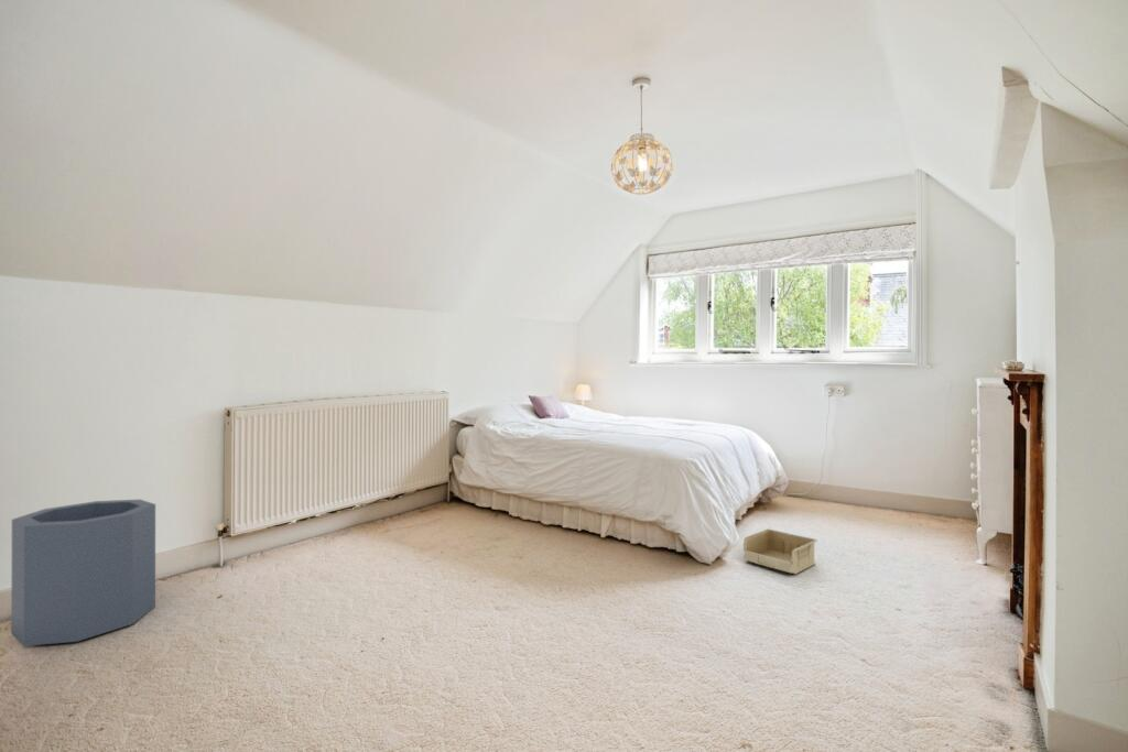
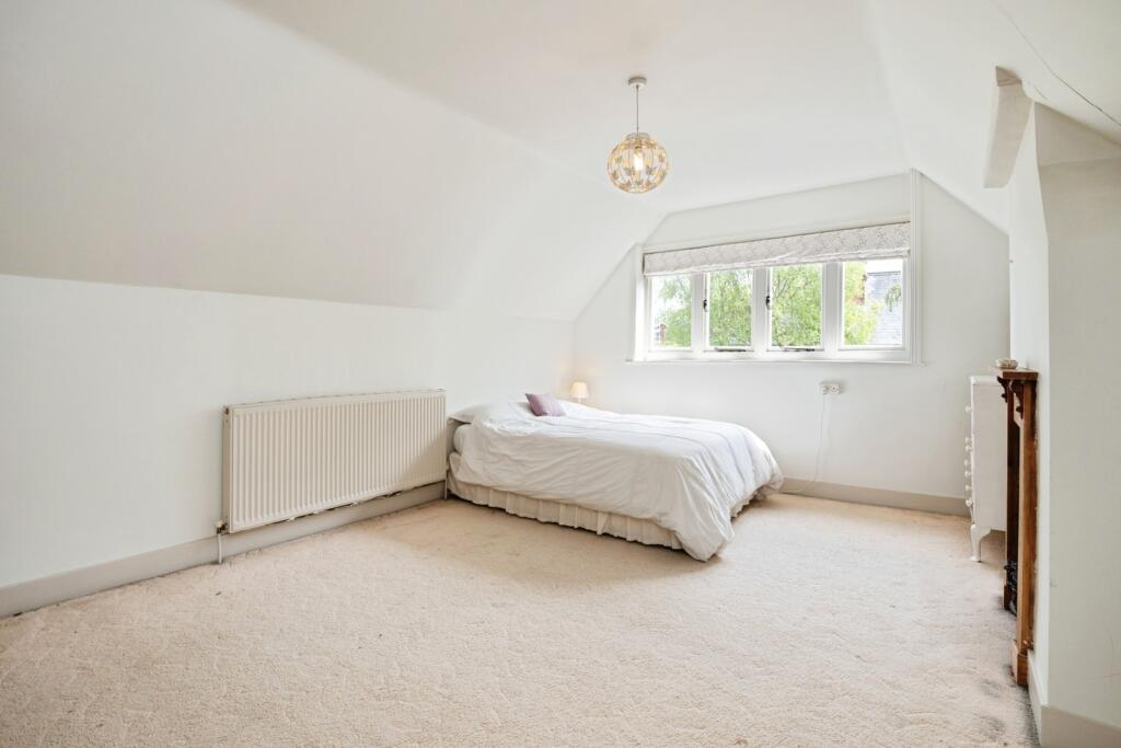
- storage bin (779, 551)
- trash can (87, 565)
